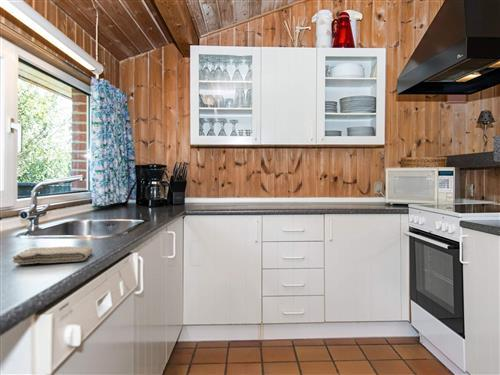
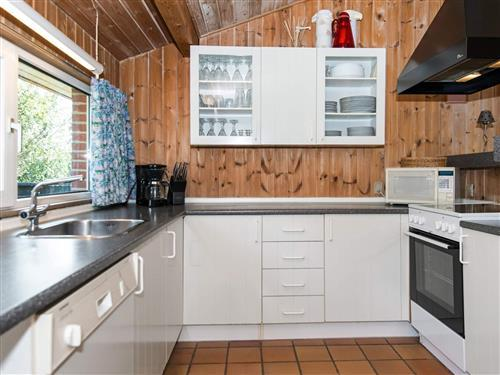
- washcloth (55, 253)
